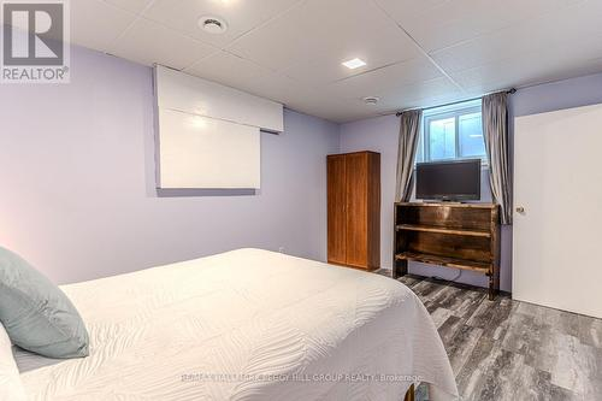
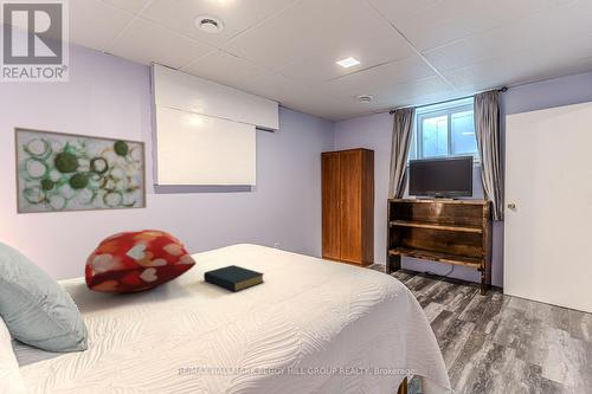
+ decorative pillow (144, 258)
+ hardback book (233, 277)
+ wall art (89, 173)
